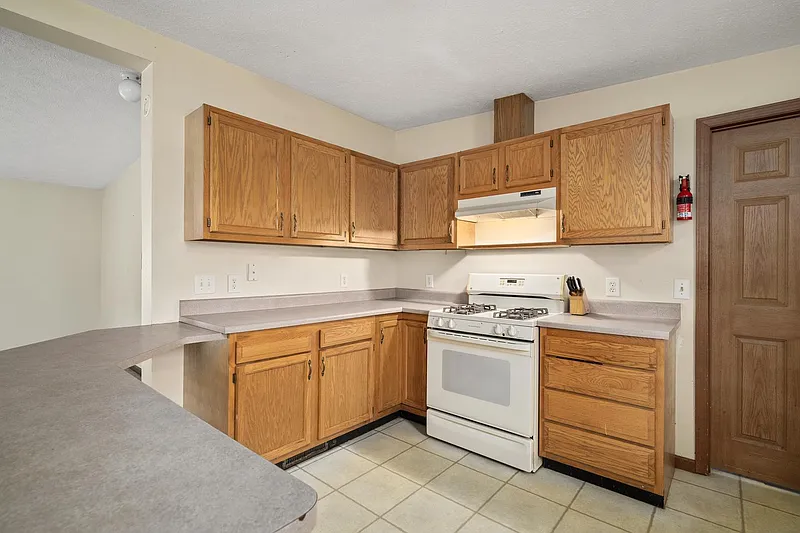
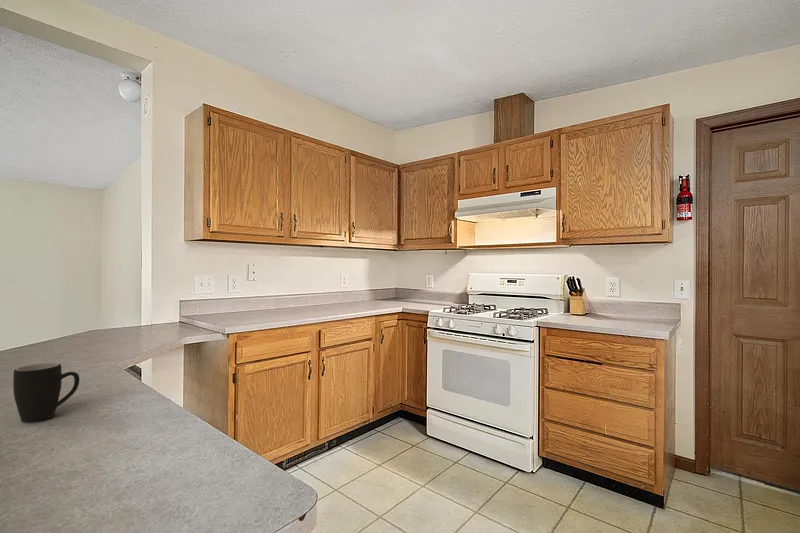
+ mug (48, 391)
